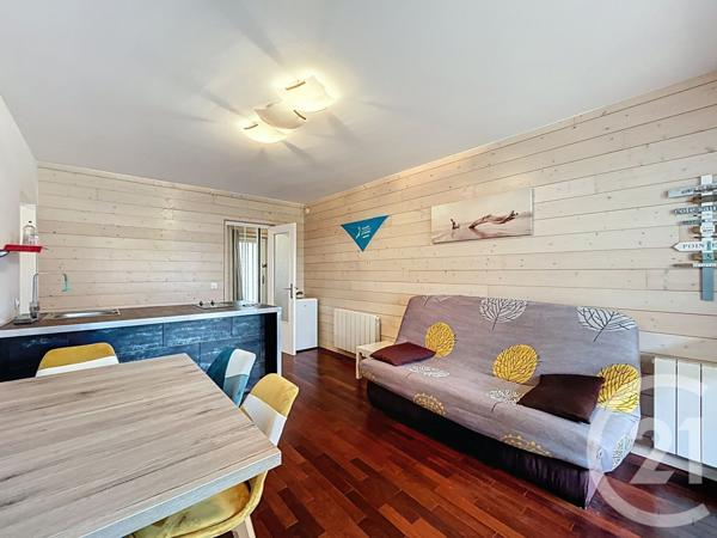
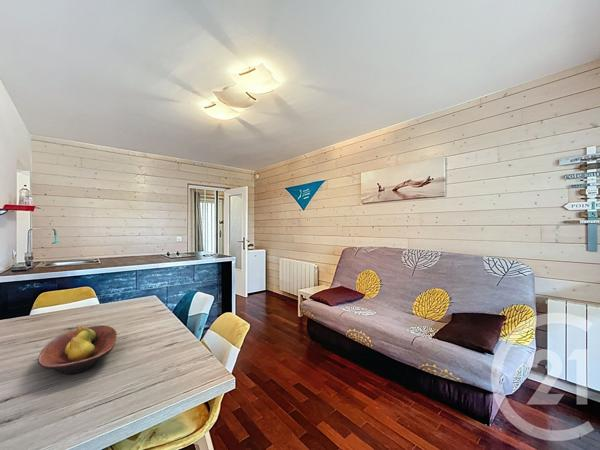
+ fruit bowl (81, 344)
